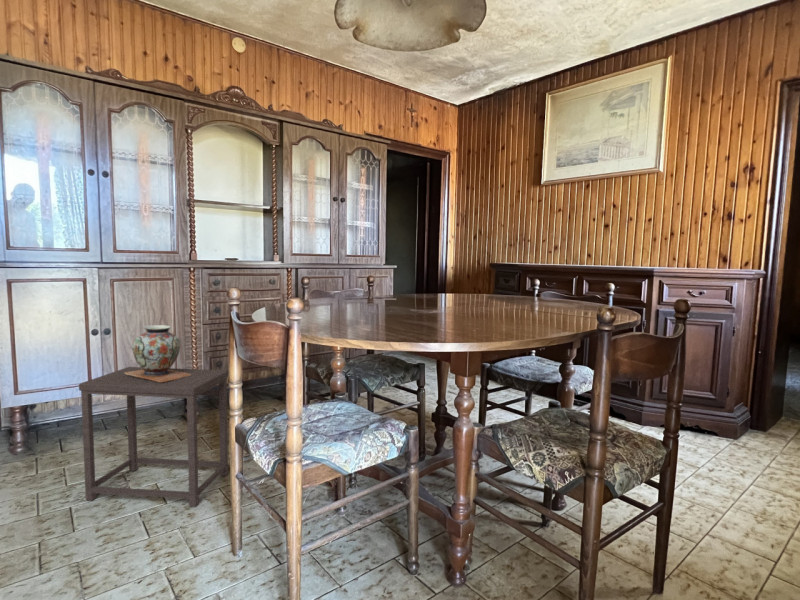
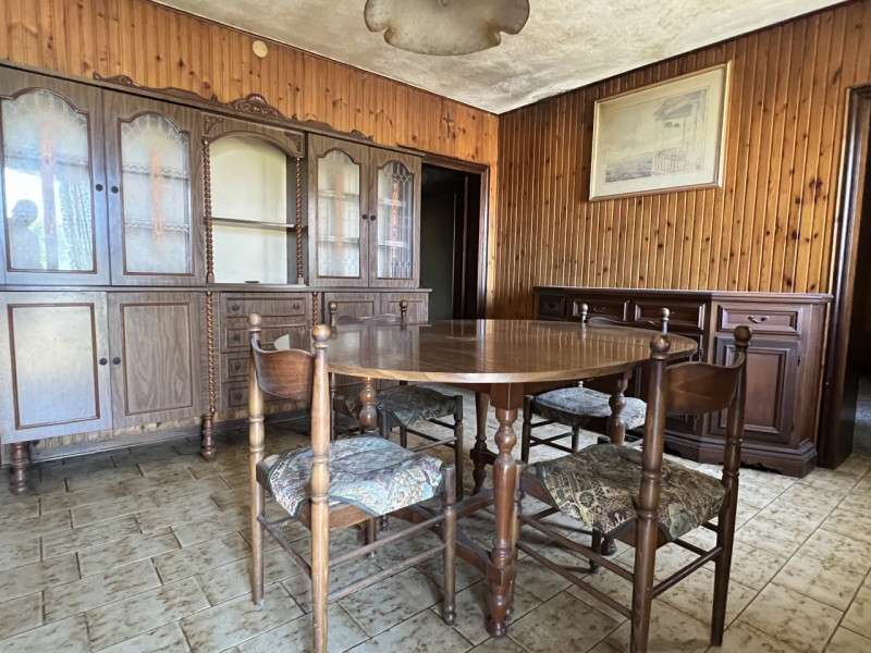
- decorative vase (157, 351)
- side table (136, 432)
